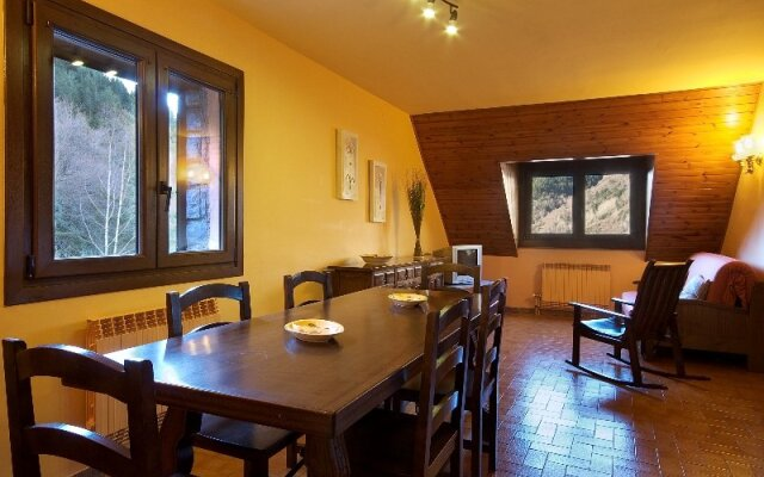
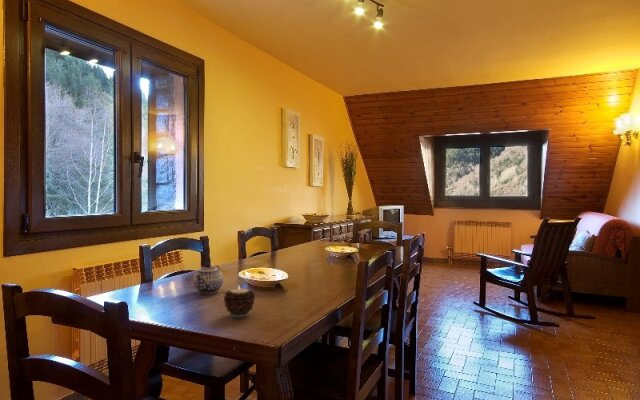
+ teapot (208, 277)
+ candle (239, 300)
